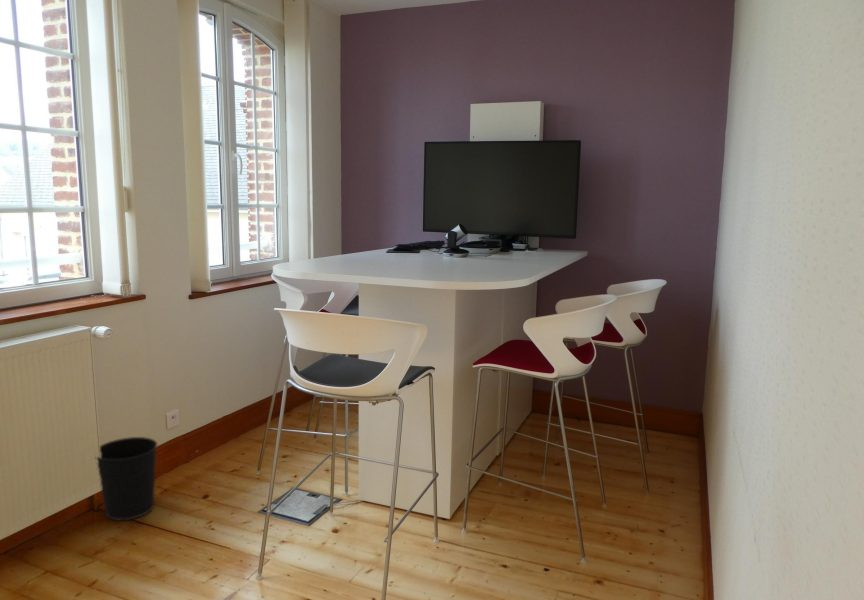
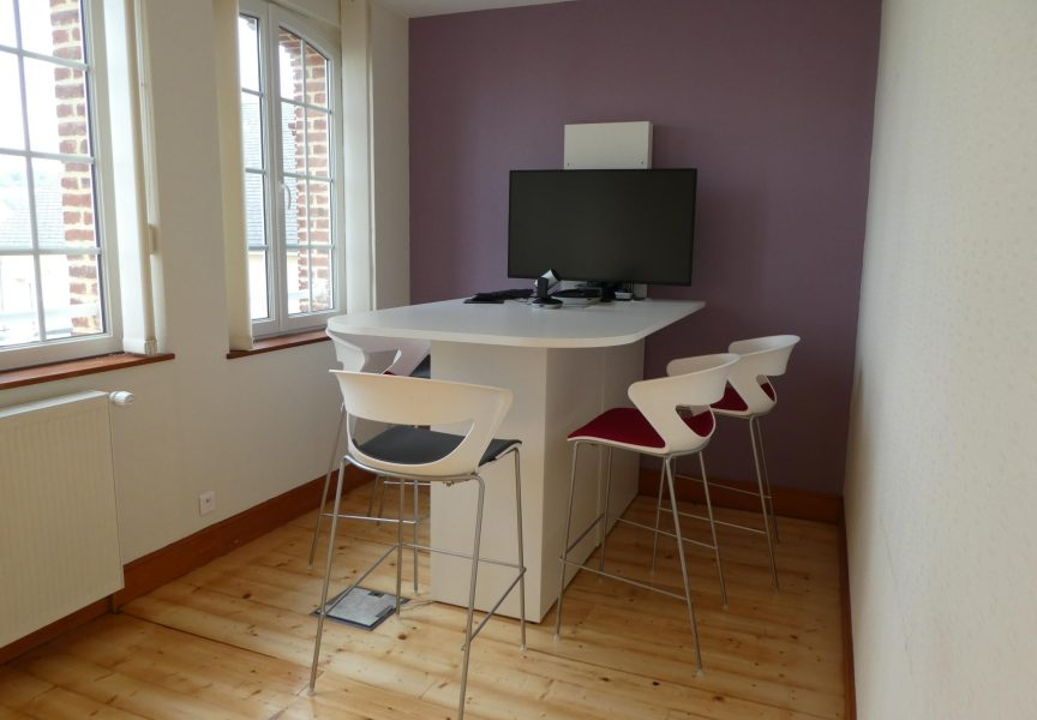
- wastebasket (128, 479)
